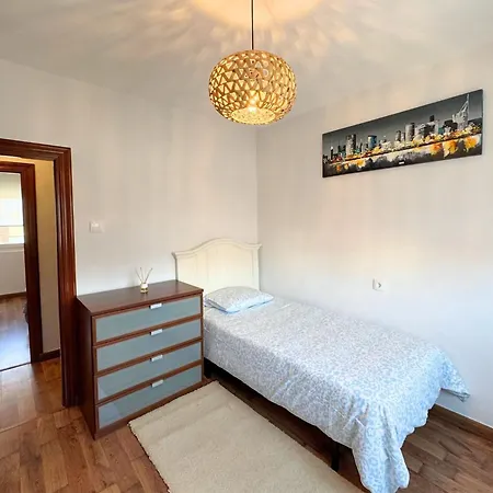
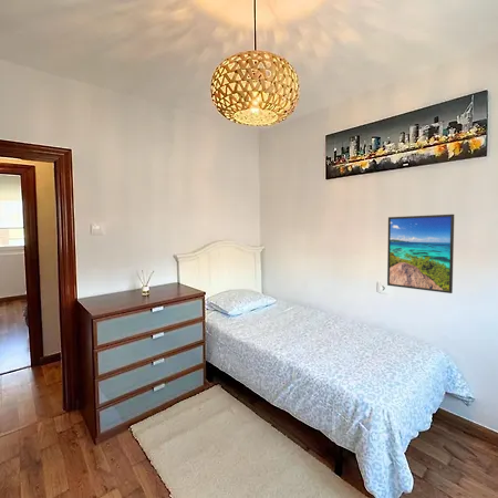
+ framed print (417, 252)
